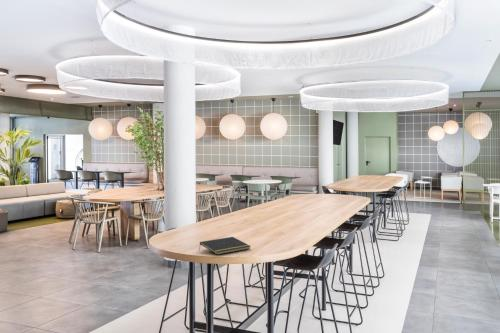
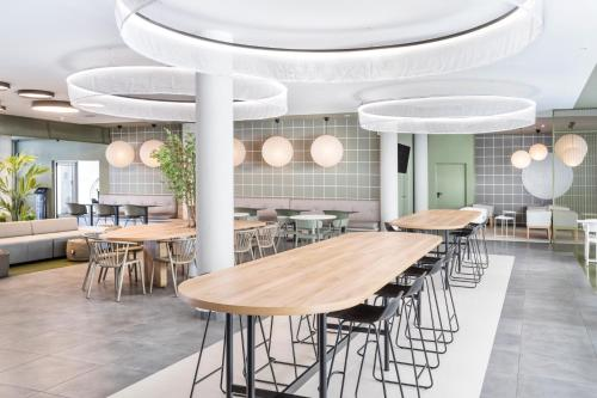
- notepad (225, 245)
